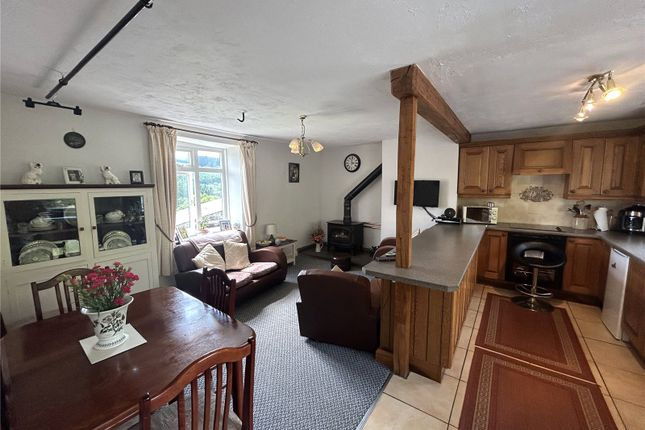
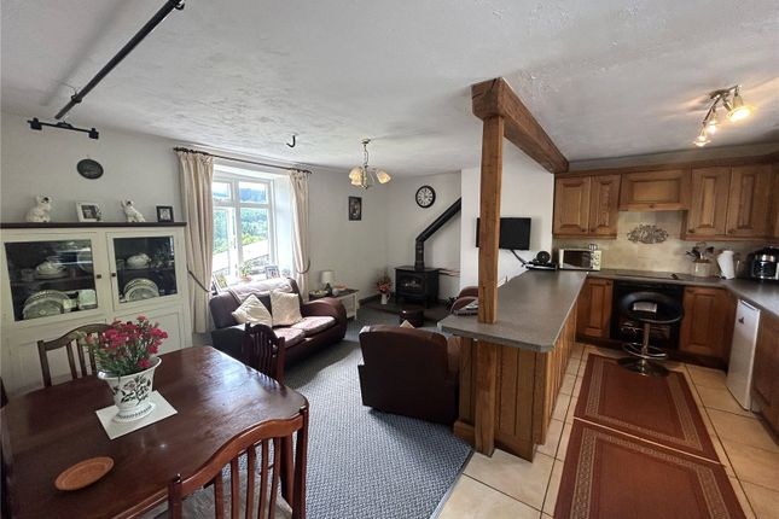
+ plate (86, 476)
